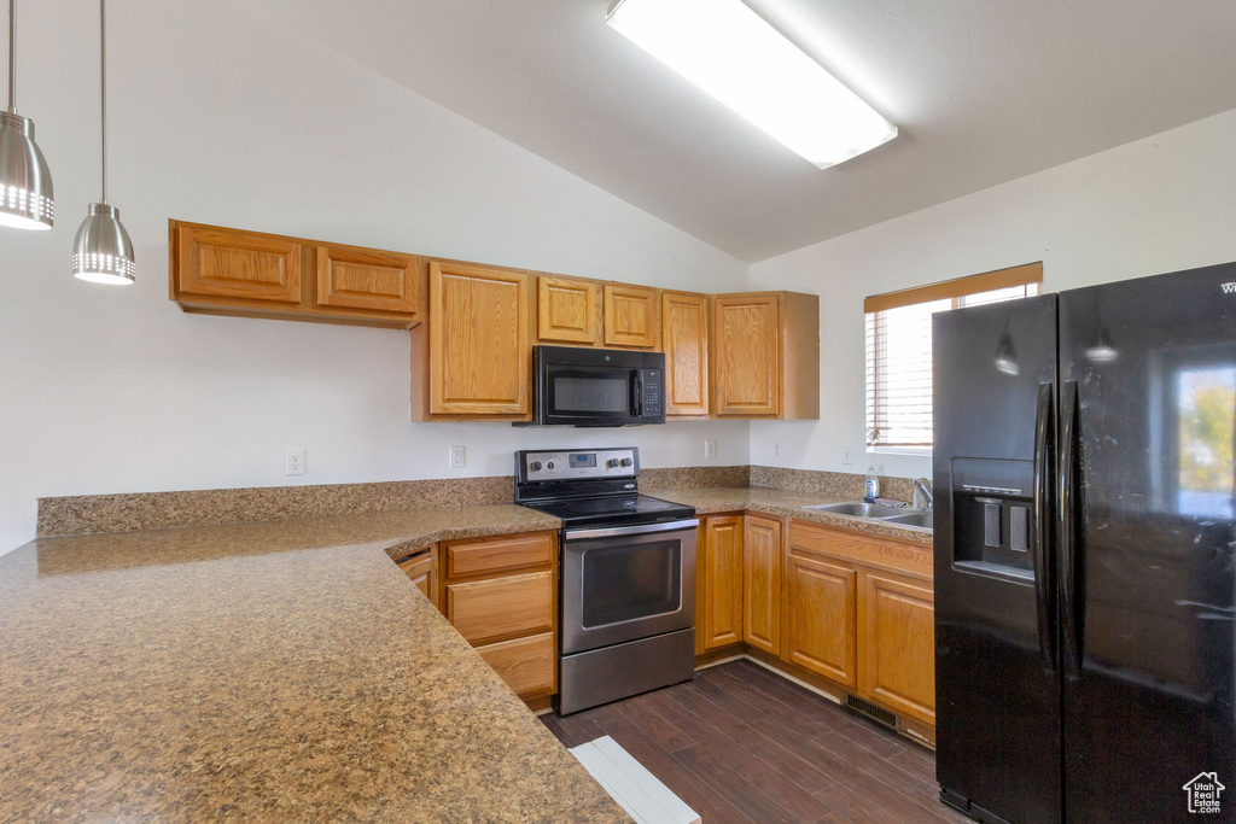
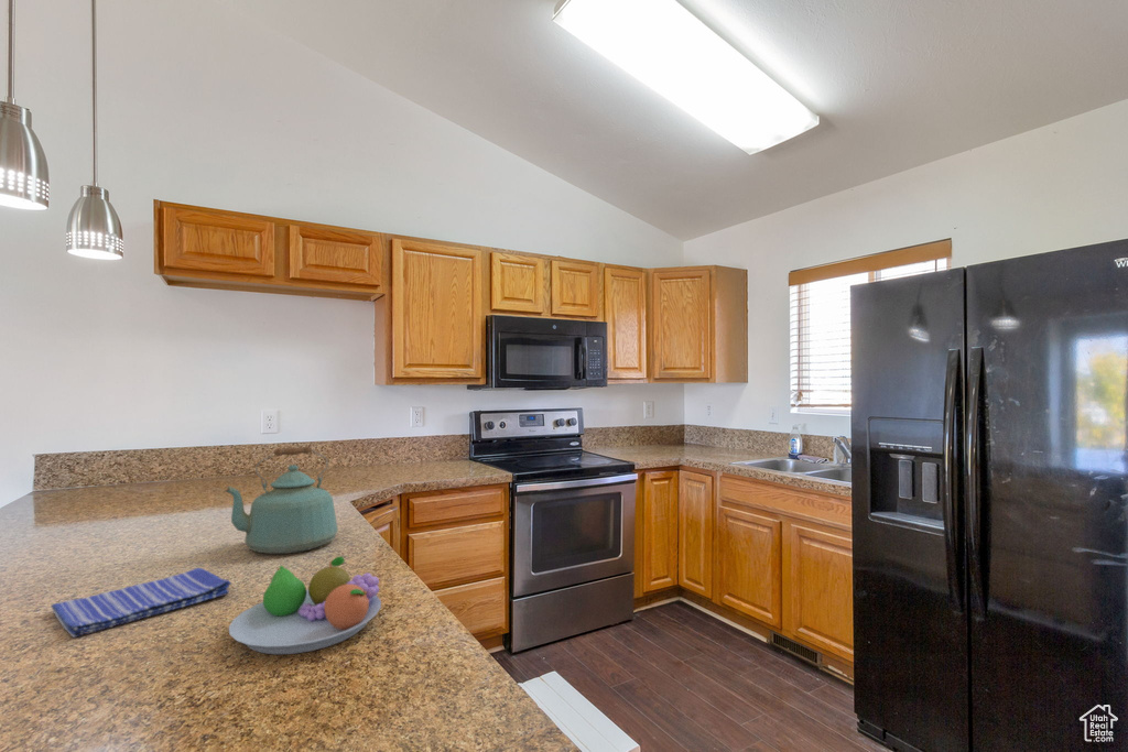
+ dish towel (145, 596)
+ fruit bowl (308, 597)
+ kettle (283, 497)
